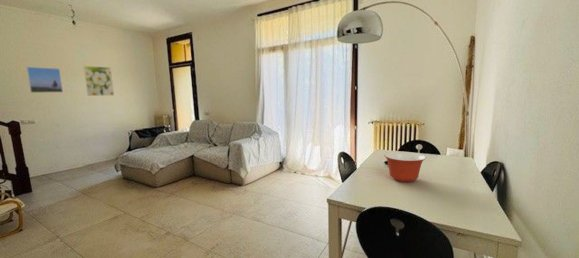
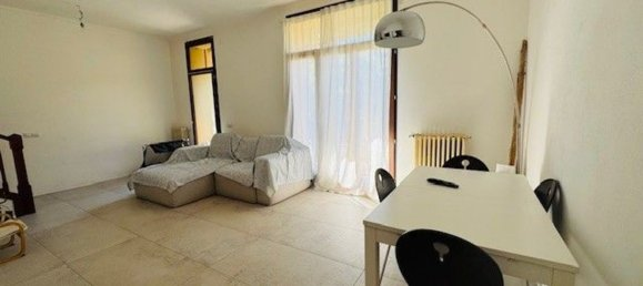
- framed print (99, 81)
- mixing bowl (403, 167)
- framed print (45, 80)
